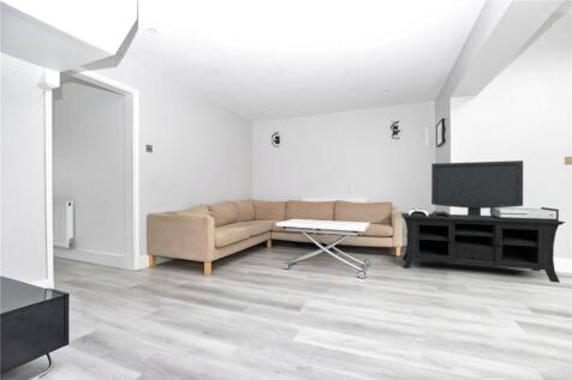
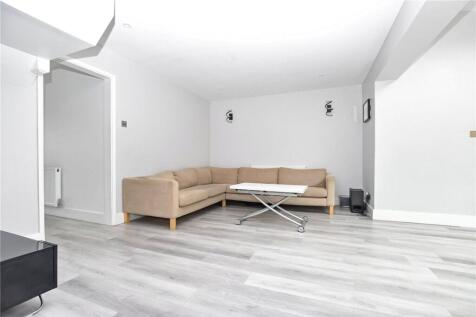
- media console (470, 216)
